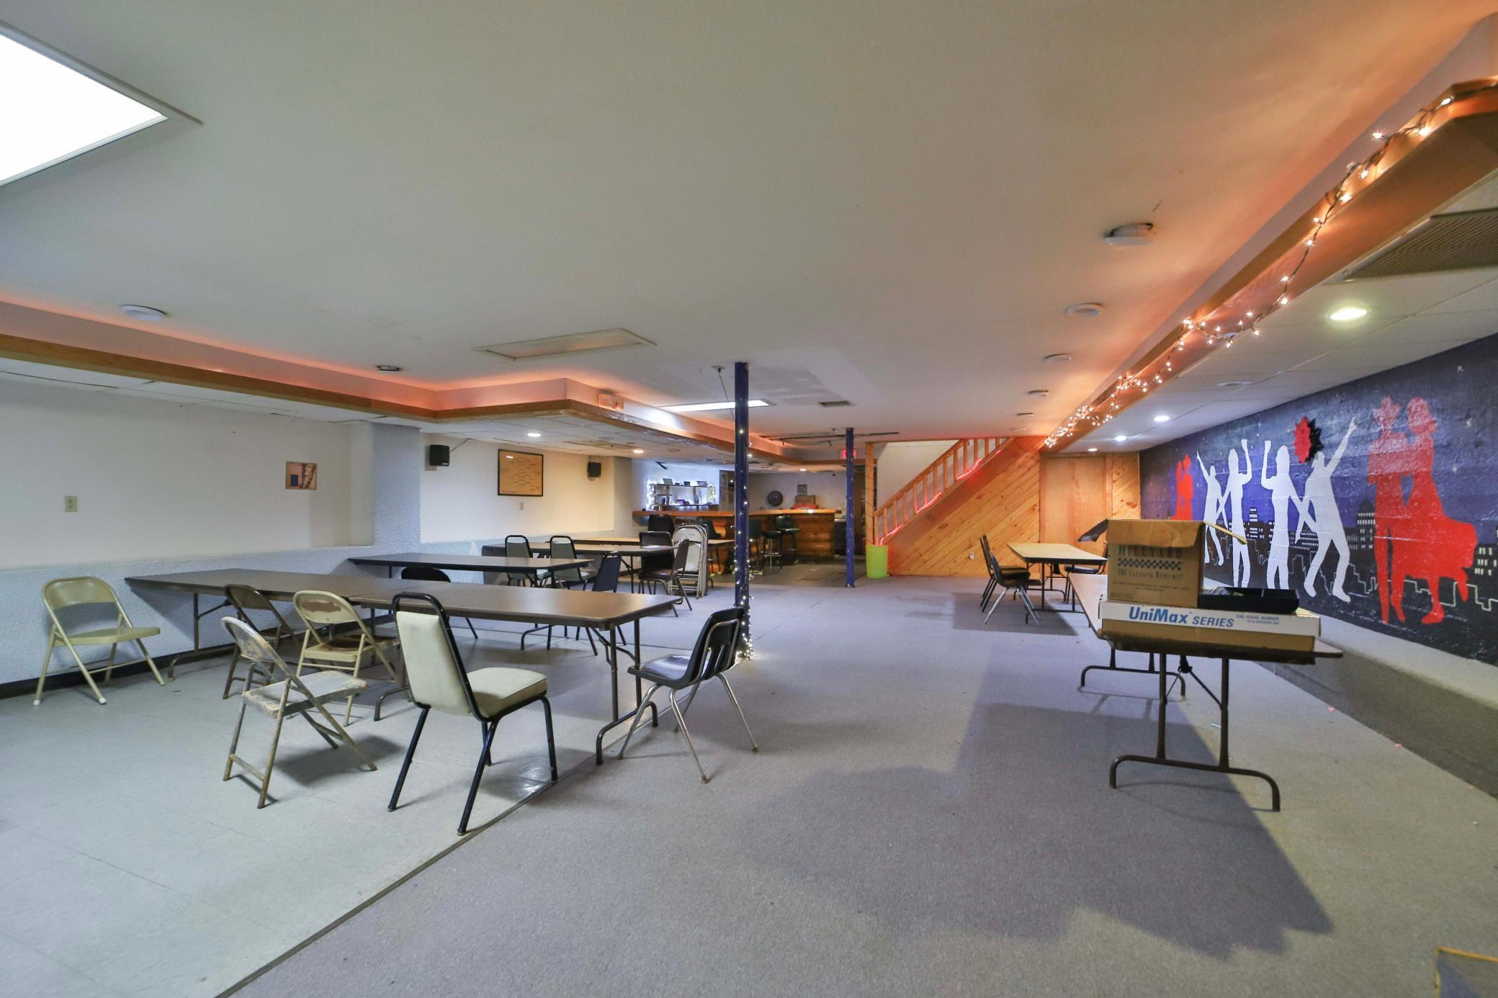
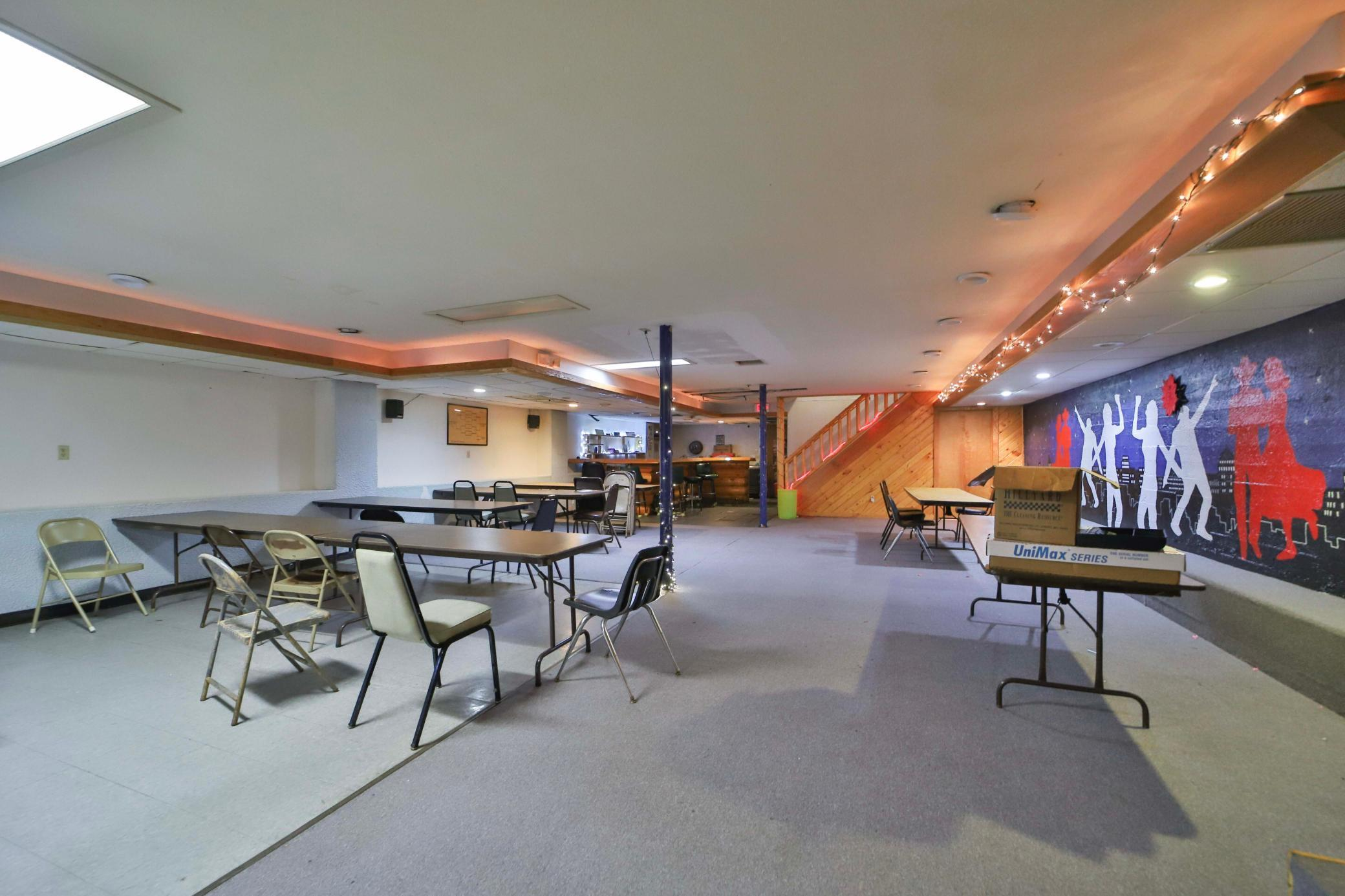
- wall art (301, 476)
